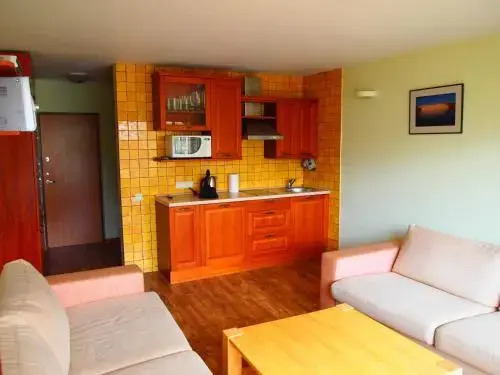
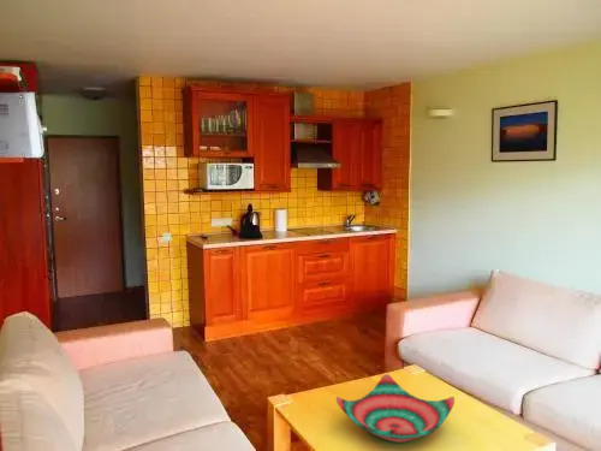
+ decorative bowl (394, 413)
